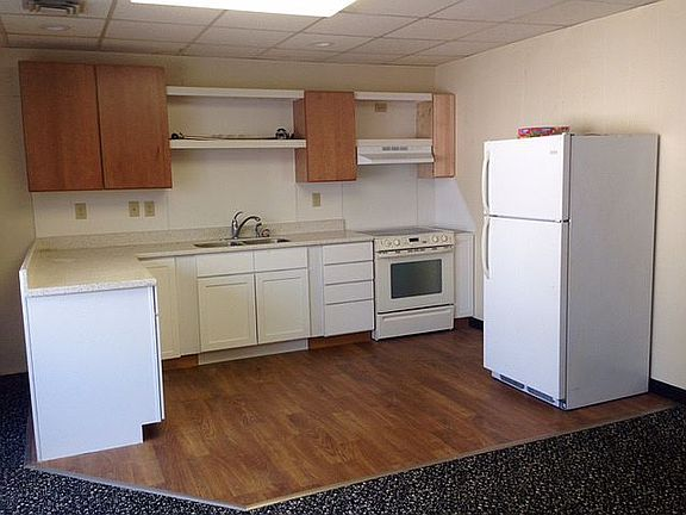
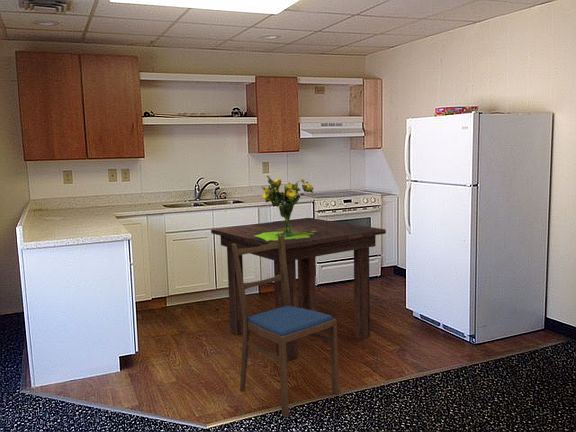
+ bouquet (288, 204)
+ dining chair (285, 319)
+ dining table (298, 282)
